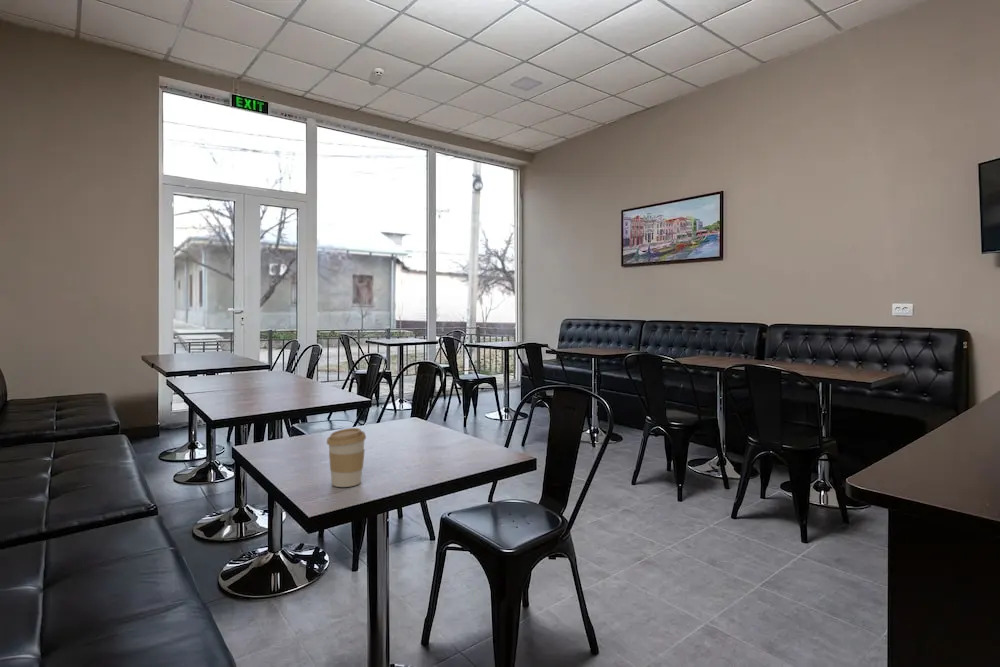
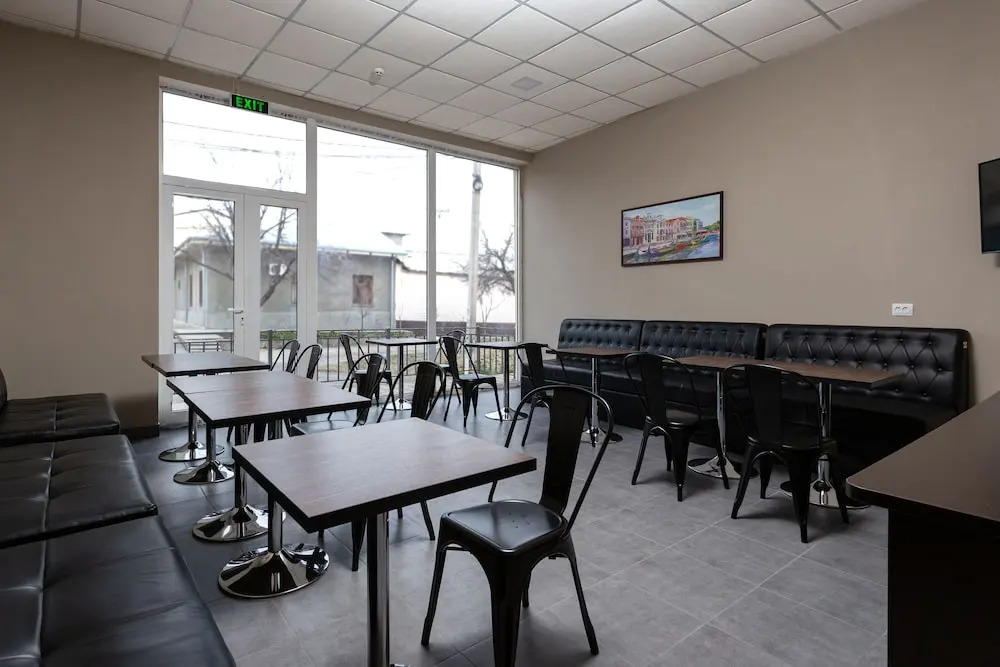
- coffee cup (346, 456)
